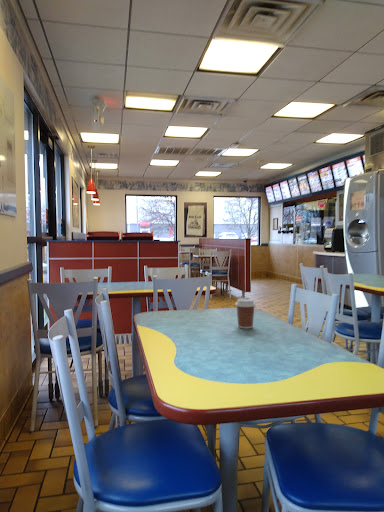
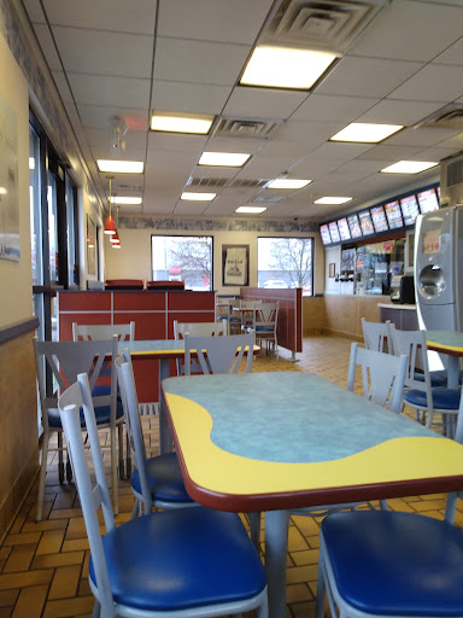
- coffee cup (245, 313)
